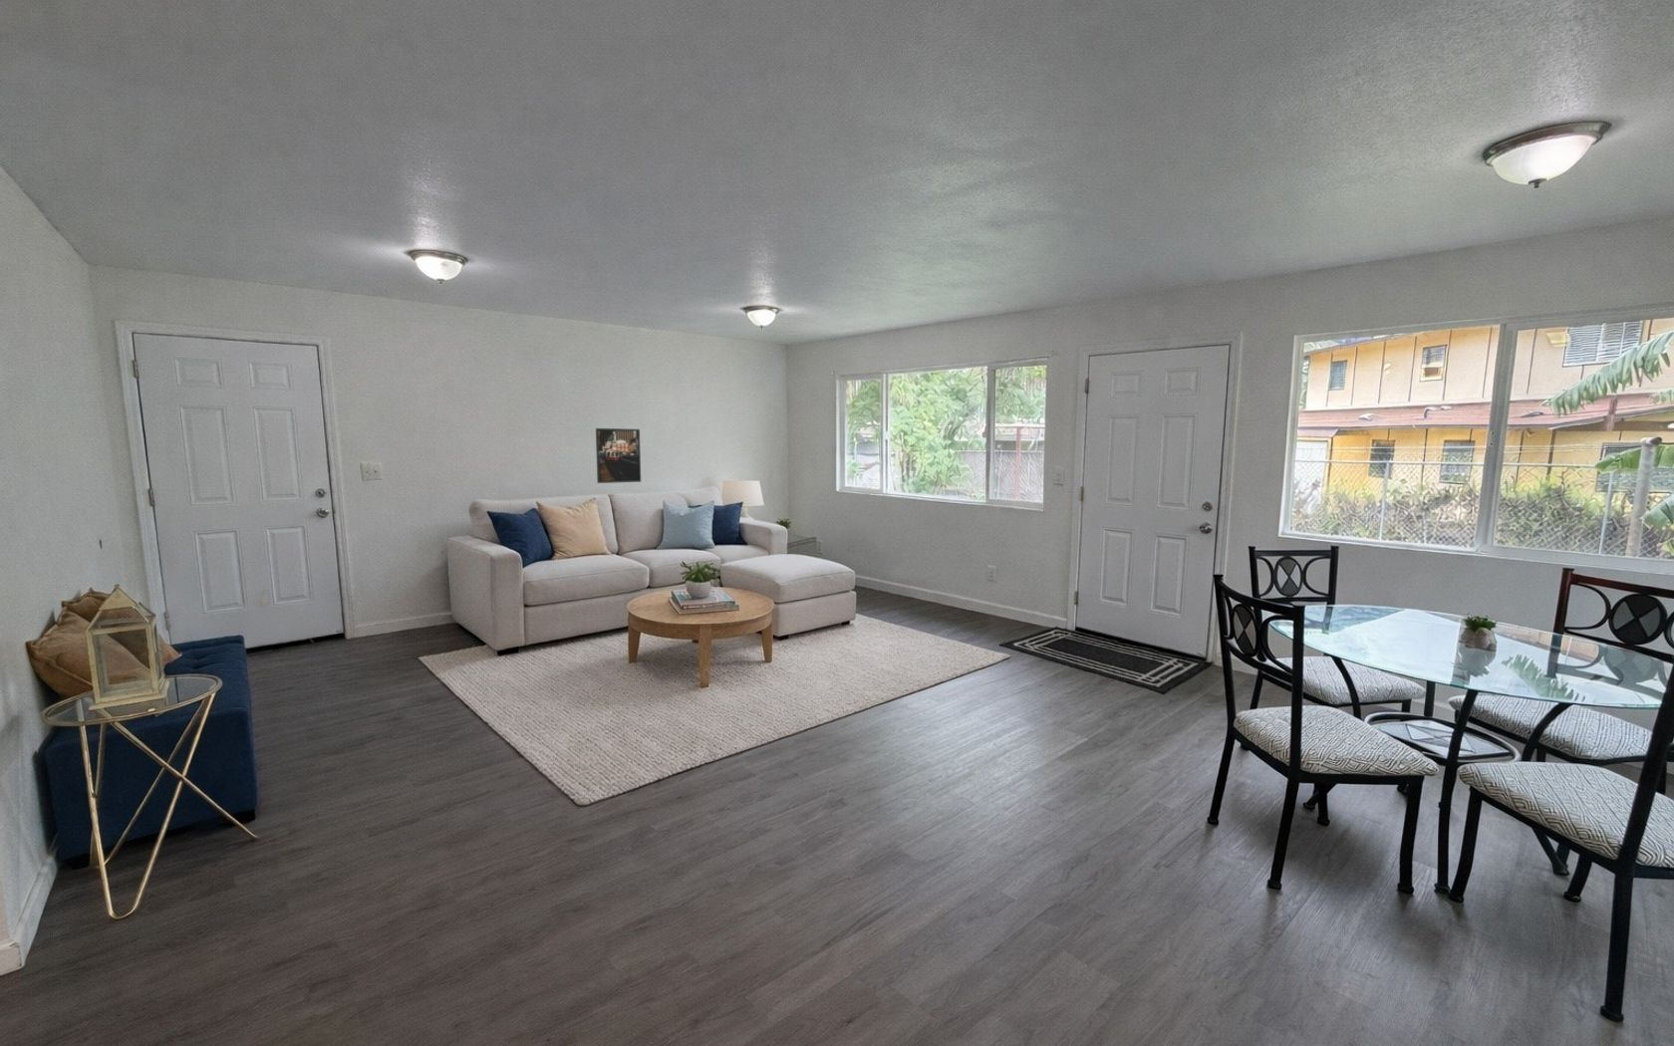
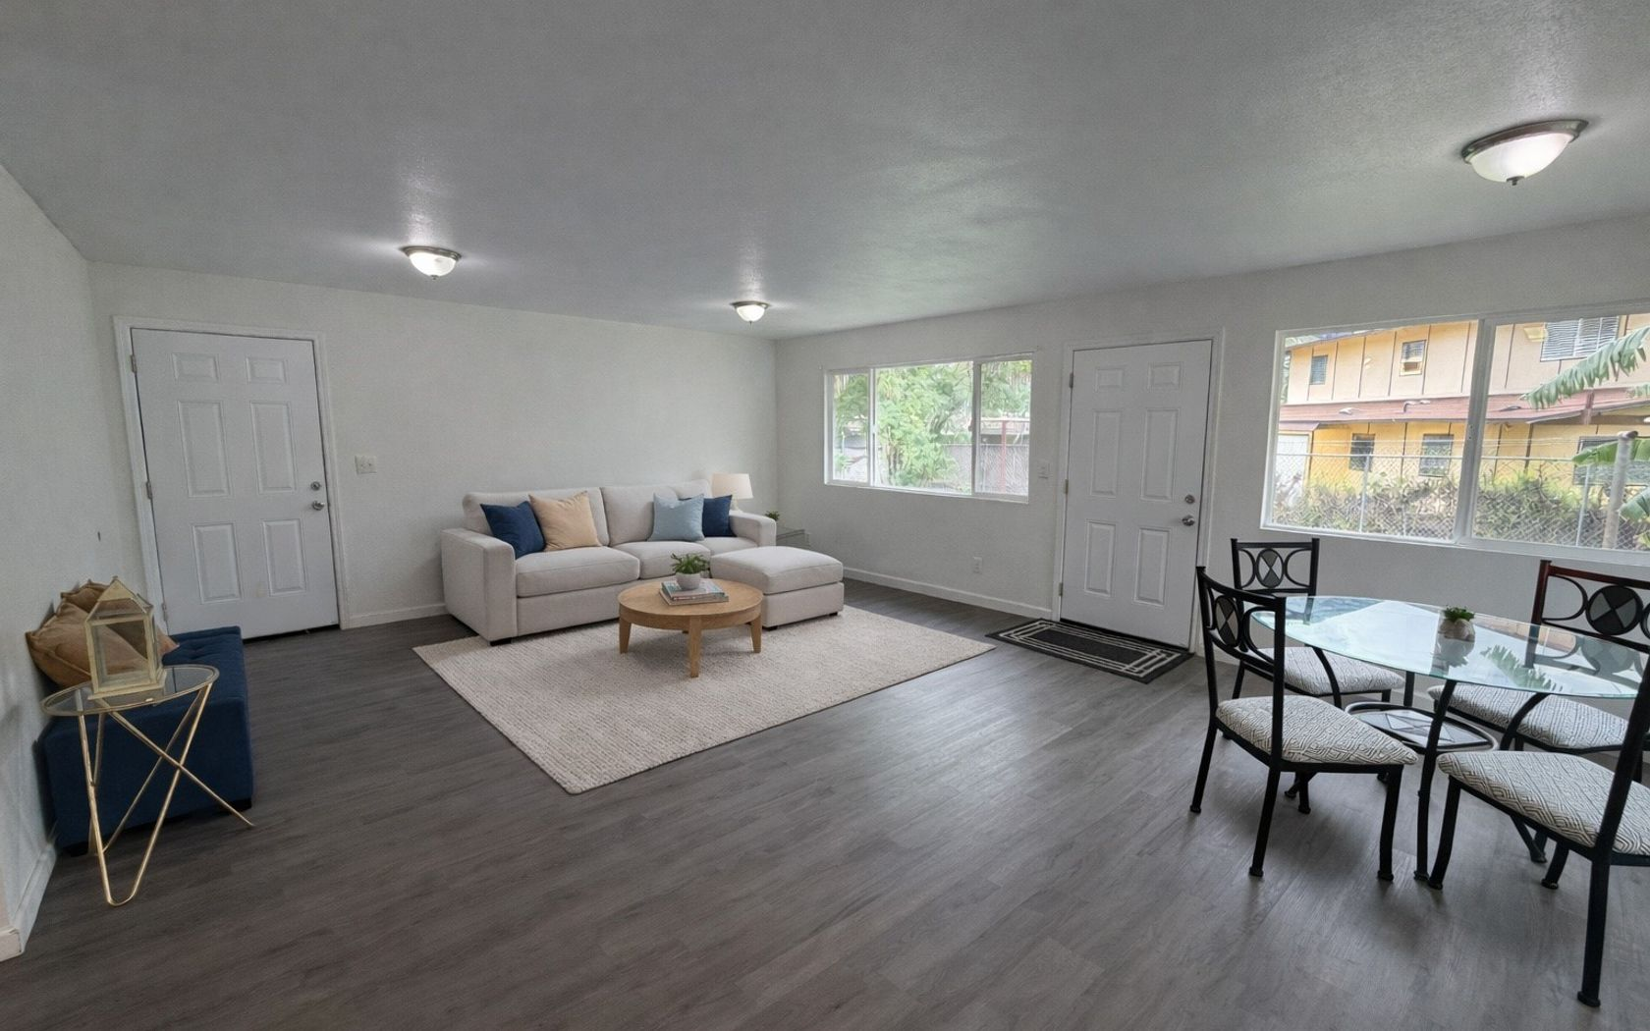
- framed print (618, 456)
